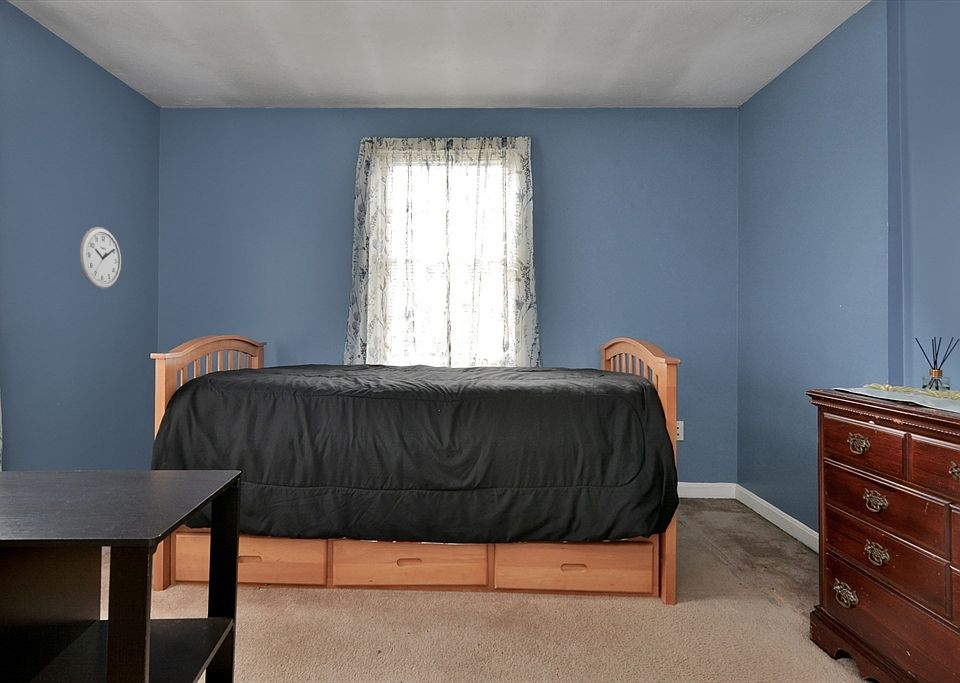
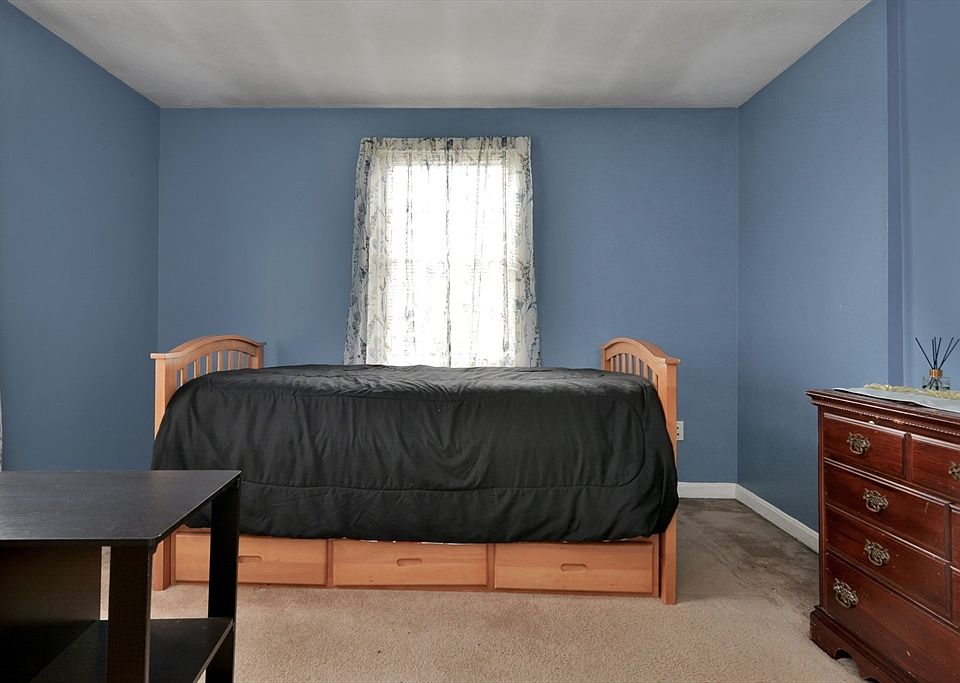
- wall clock (102, 258)
